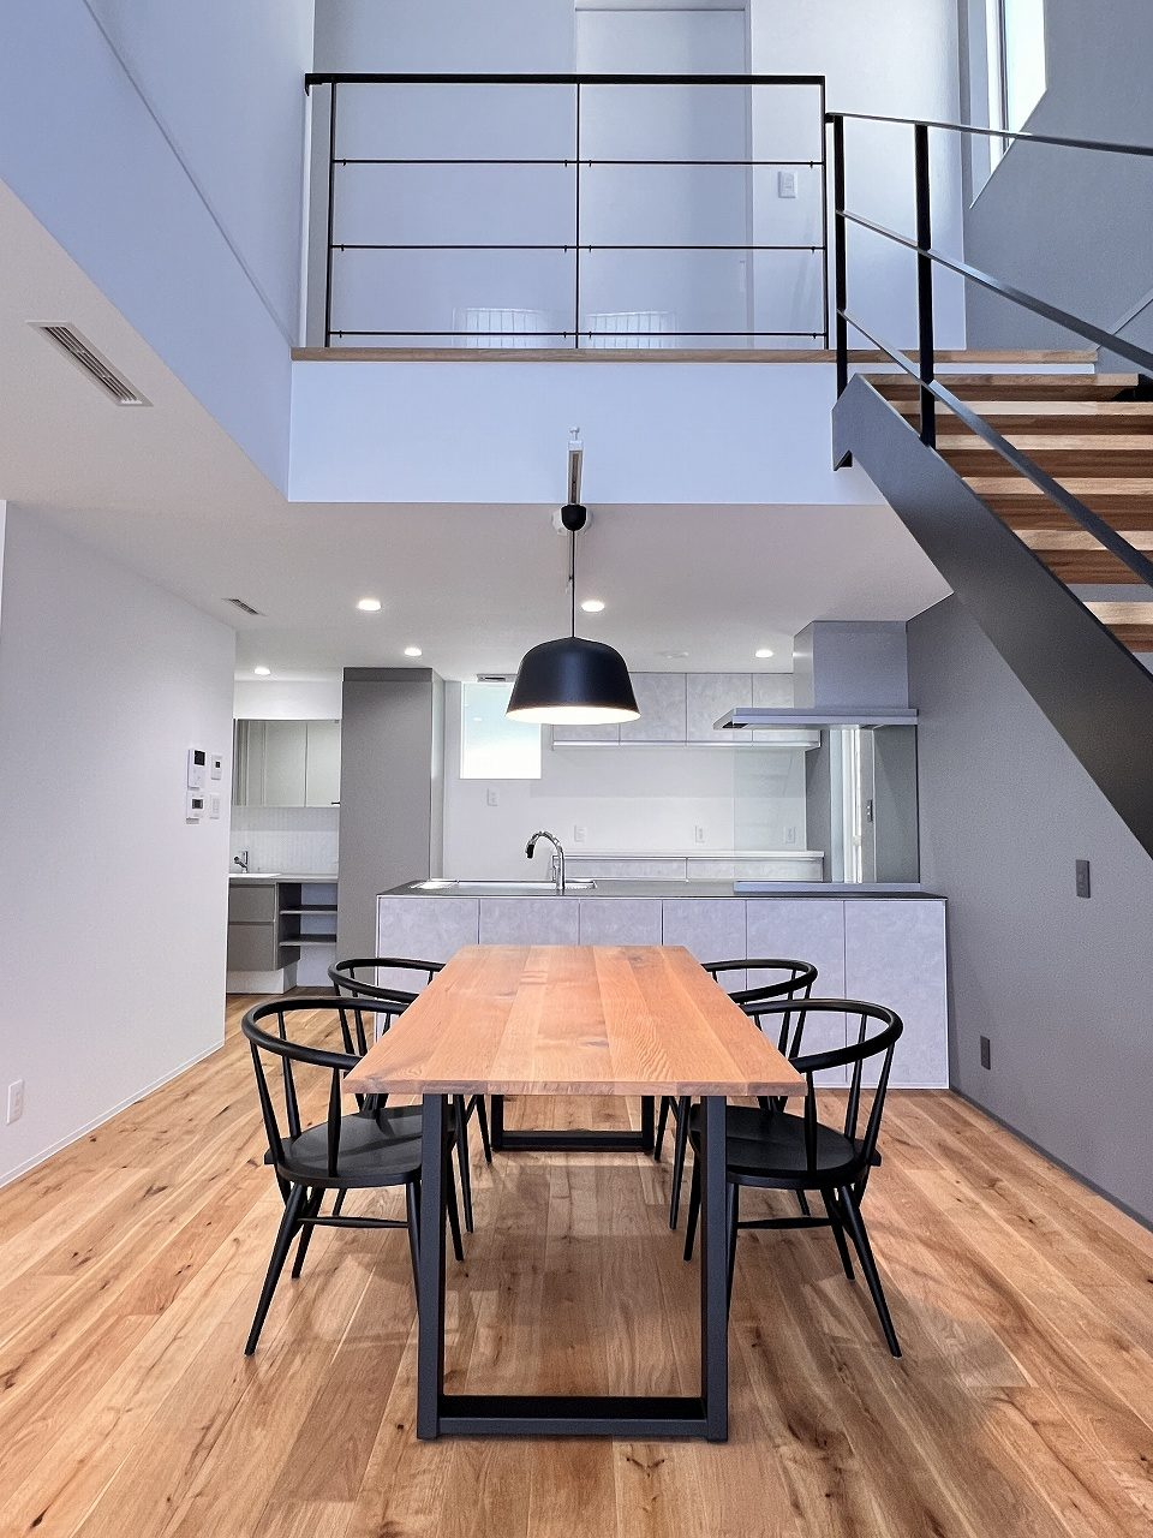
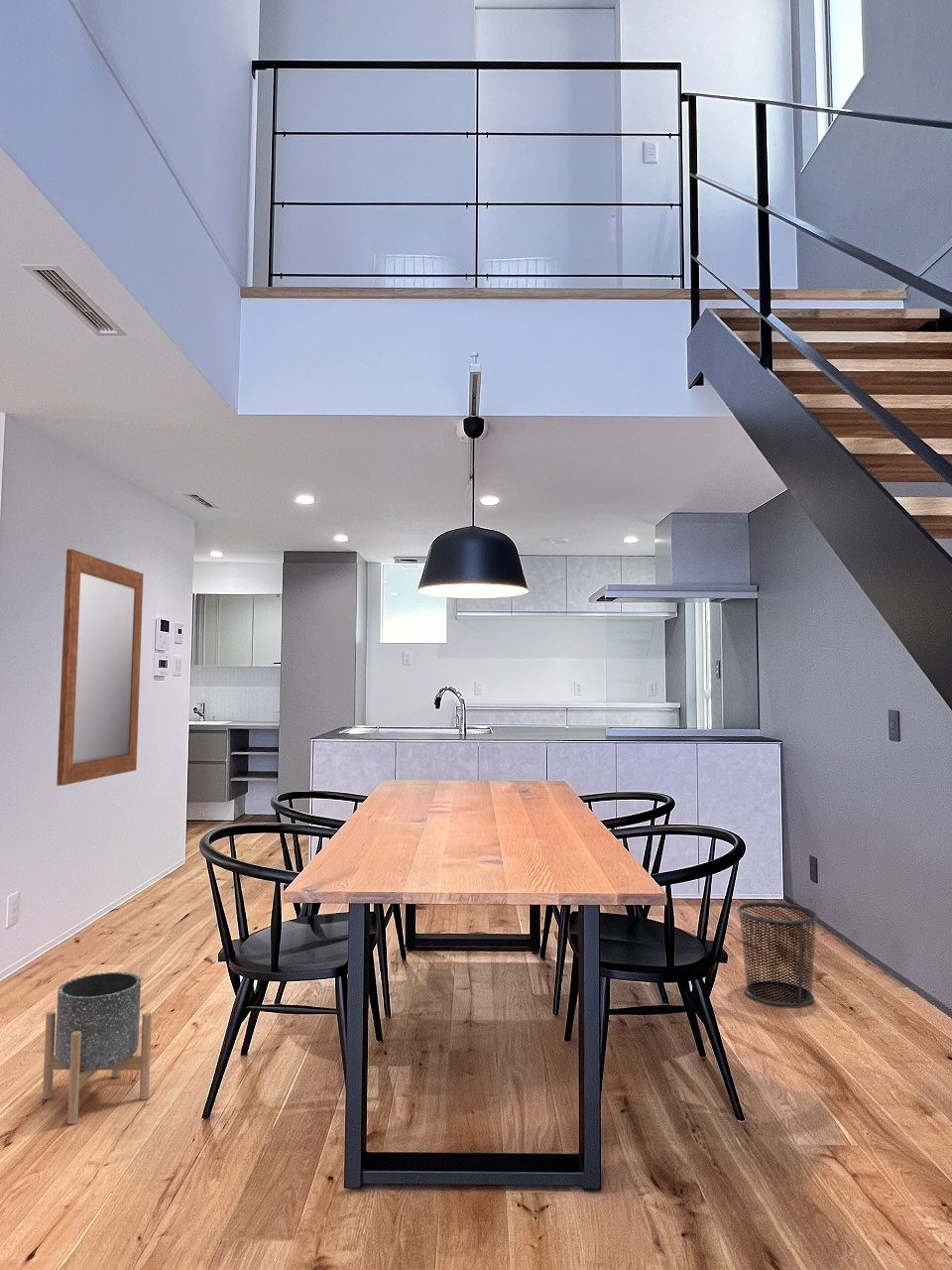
+ trash can (778, 952)
+ mirror (104, 669)
+ planter (97, 1041)
